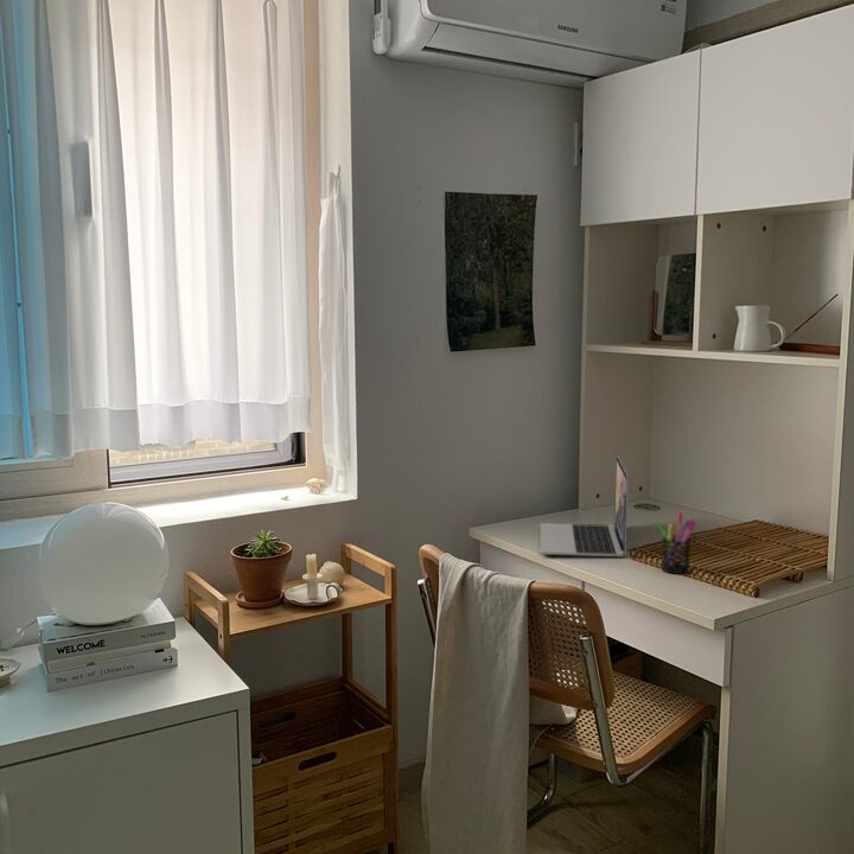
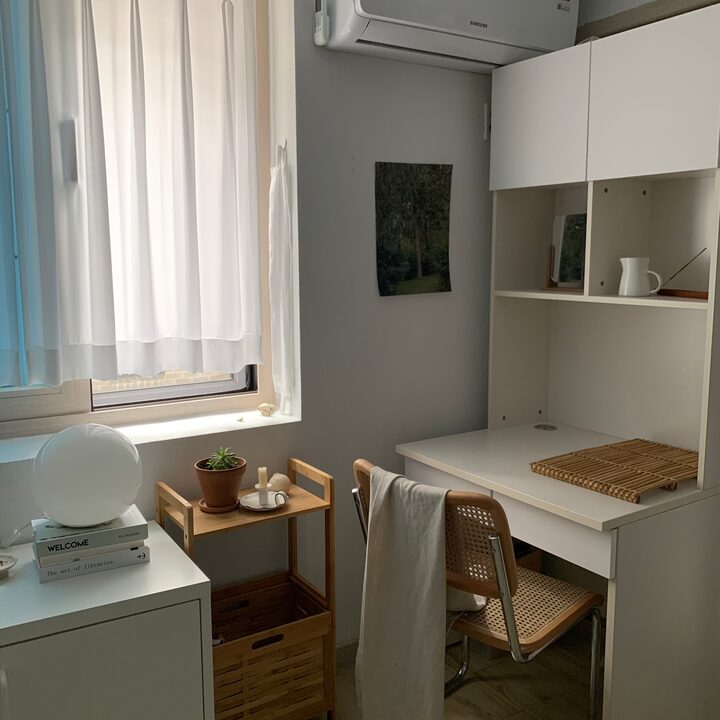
- laptop (581, 524)
- pen holder (674, 541)
